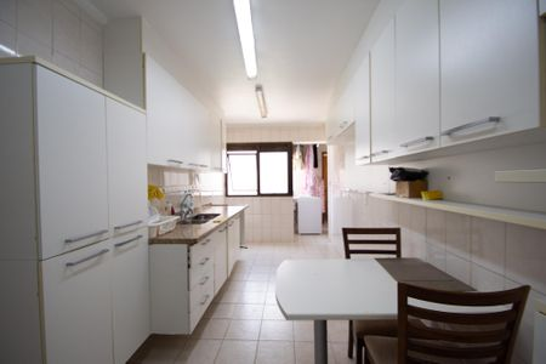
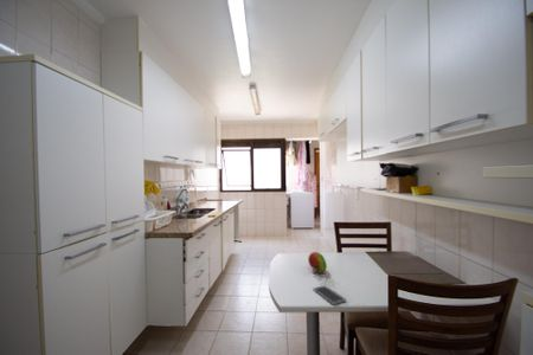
+ fruit (317, 262)
+ smartphone (328, 293)
